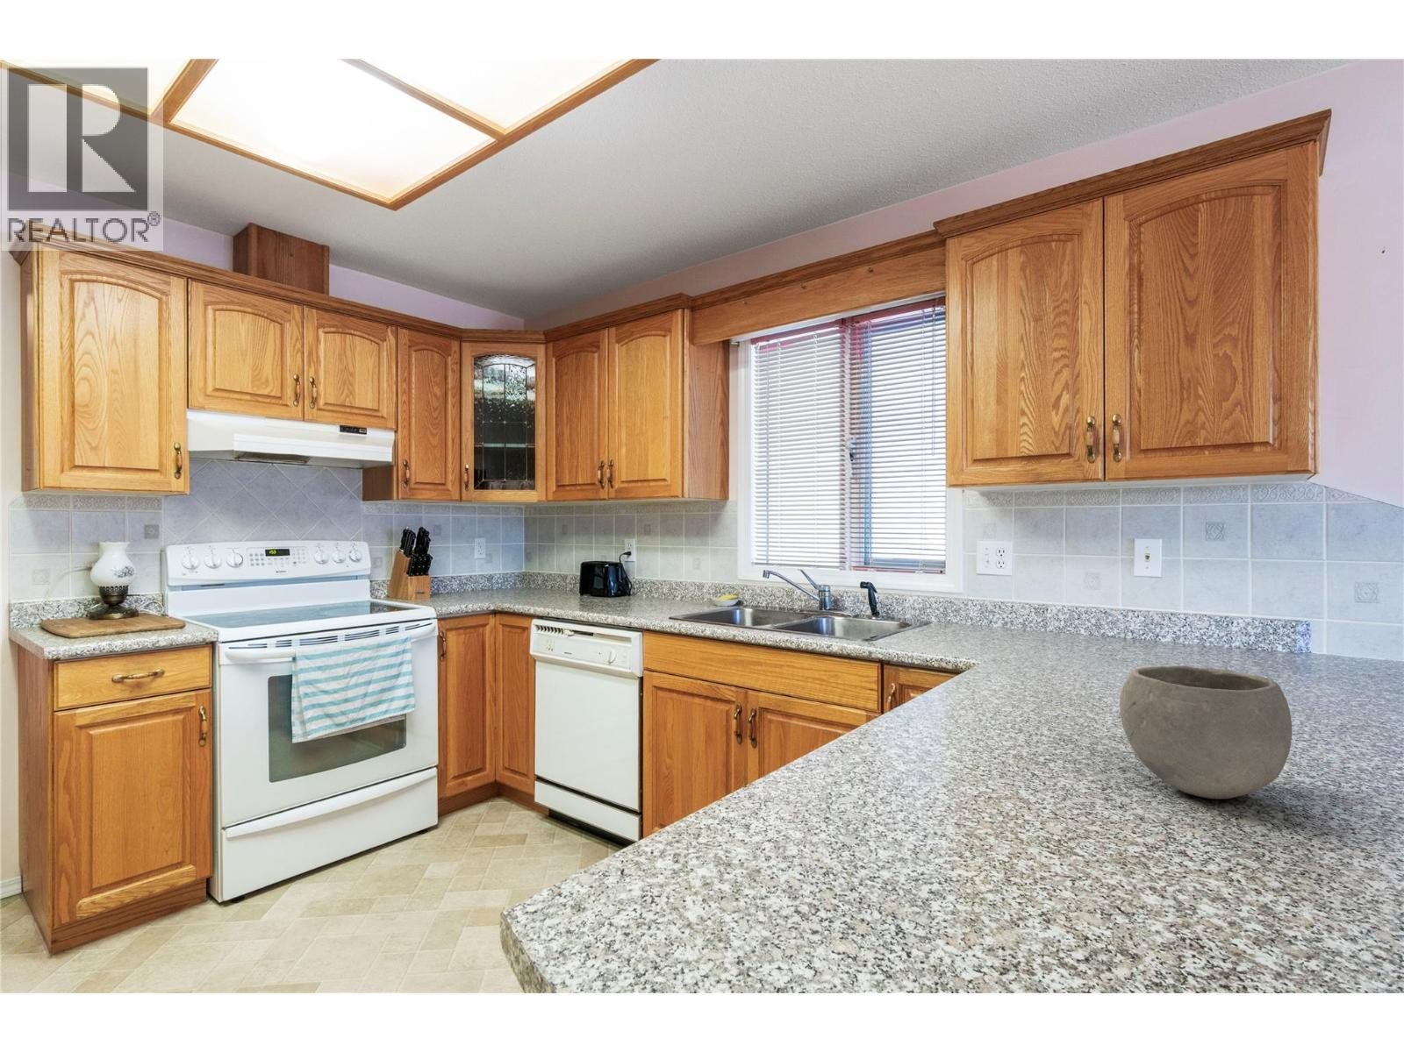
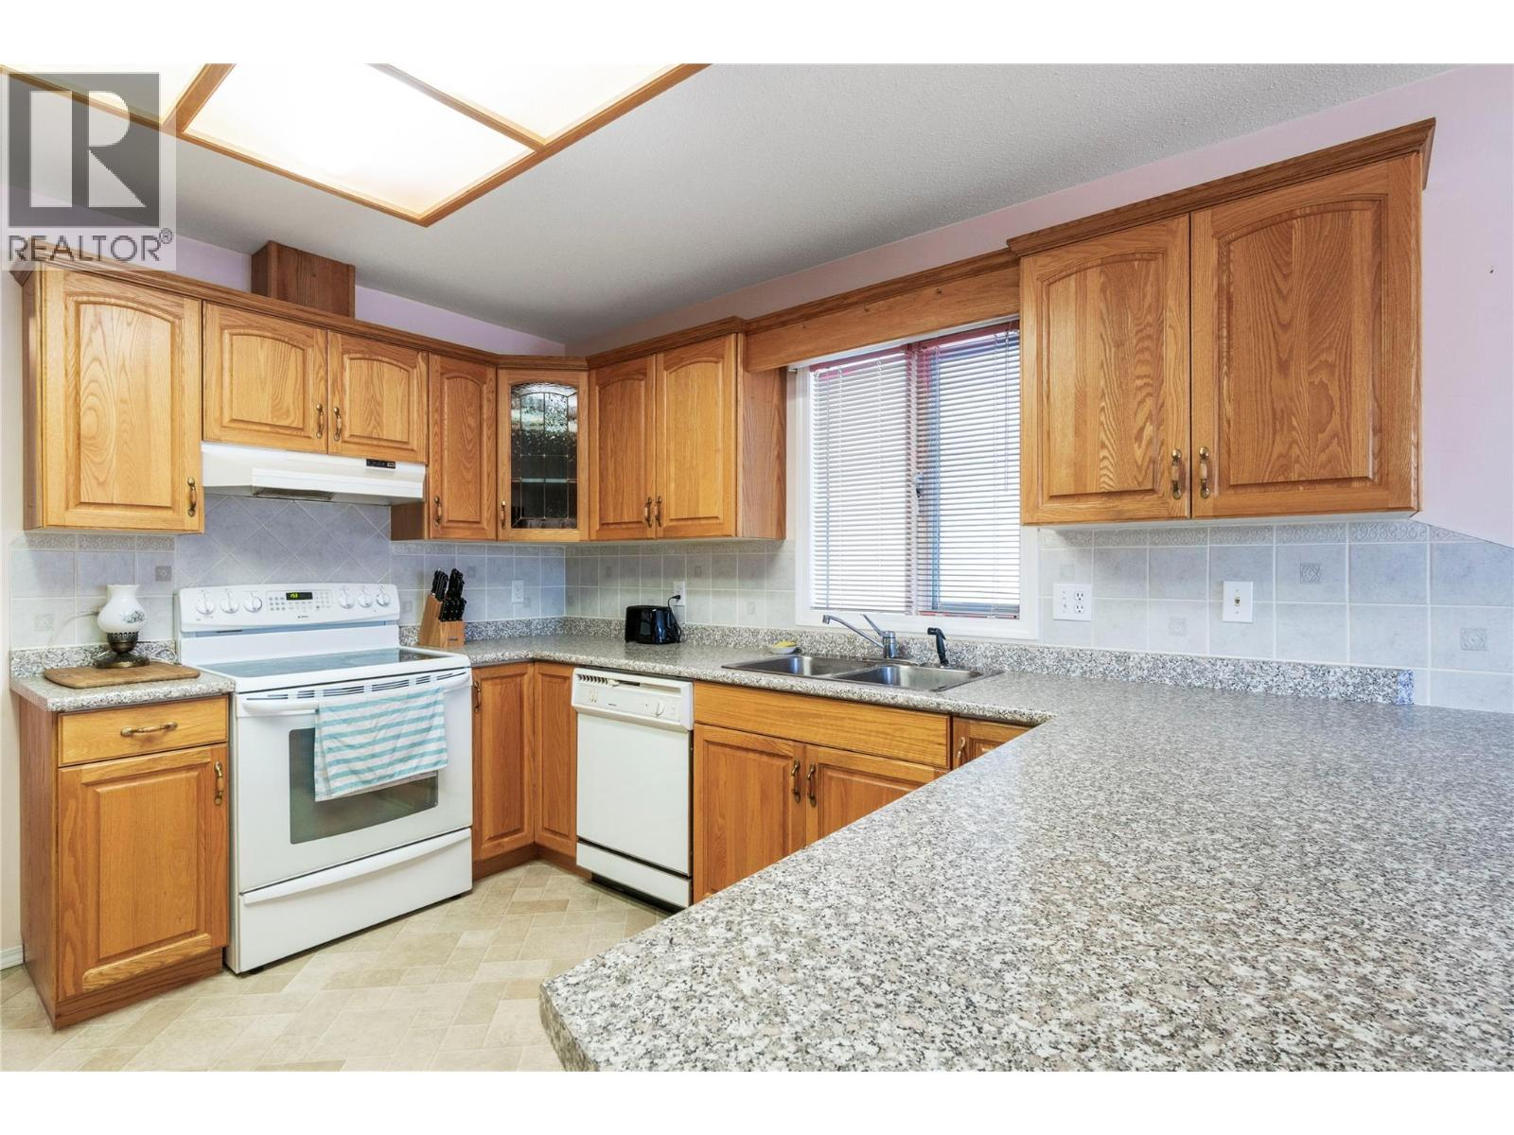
- bowl (1196, 730)
